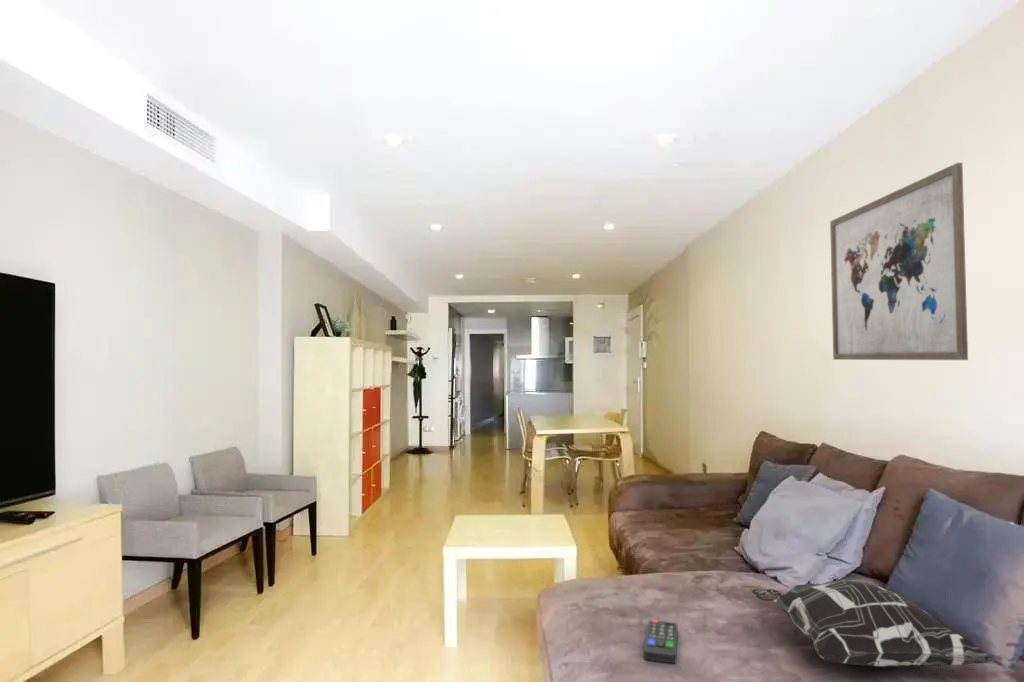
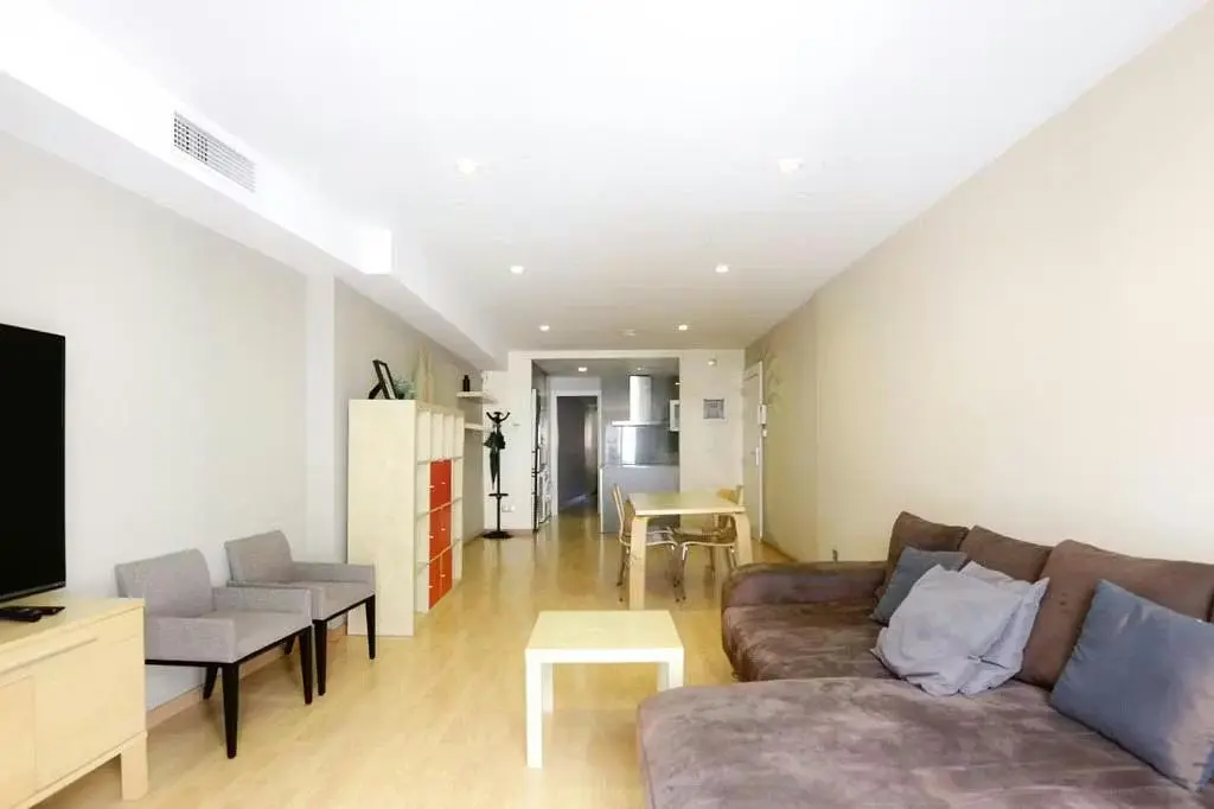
- decorative pillow (856, 620)
- remote control (661, 639)
- wall art (886, 278)
